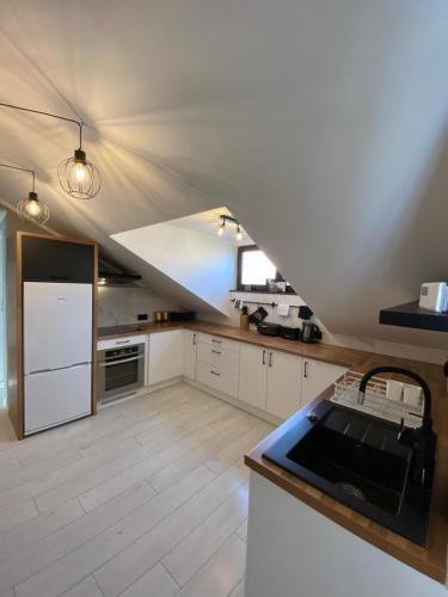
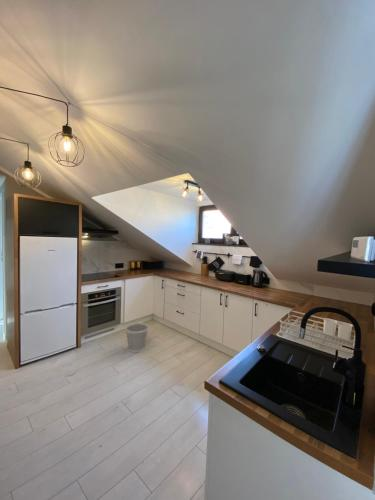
+ wastebasket (136, 337)
